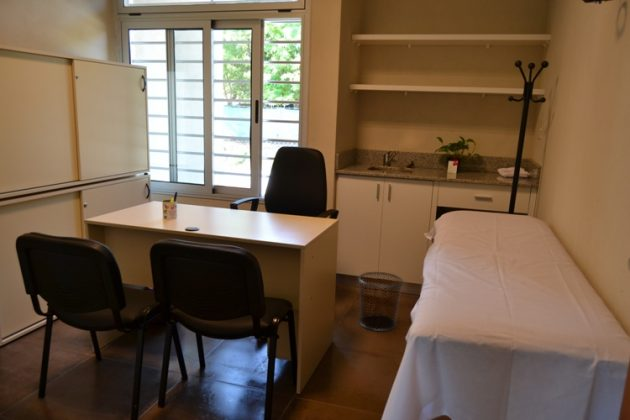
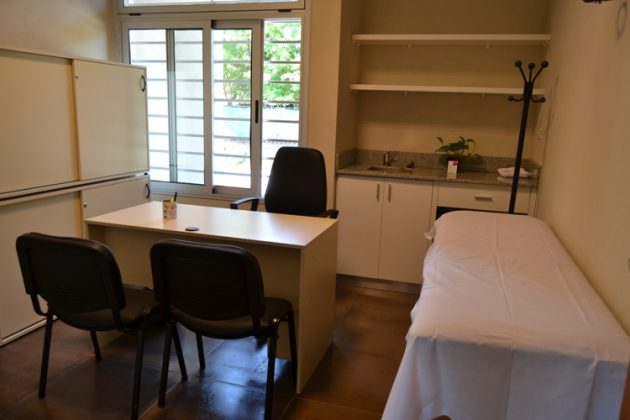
- waste bin (379, 301)
